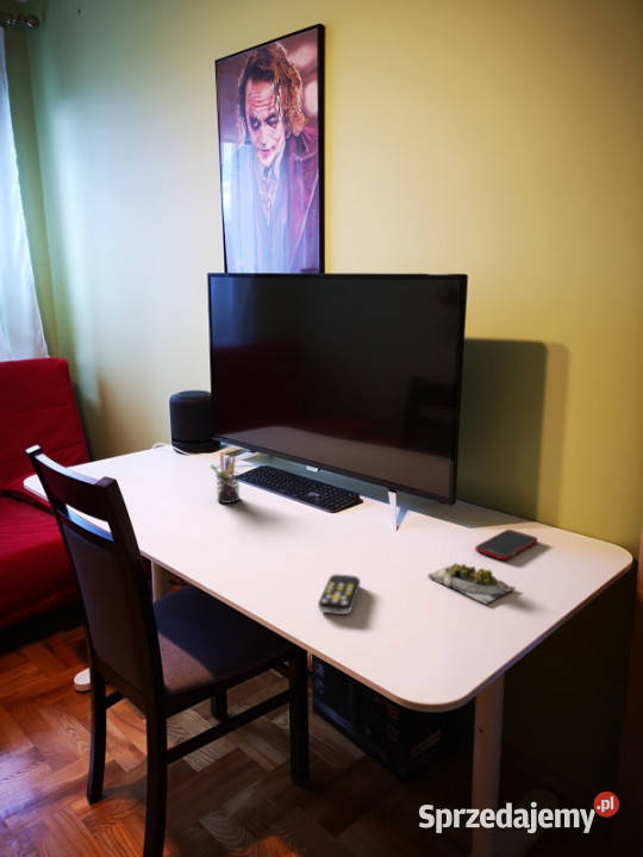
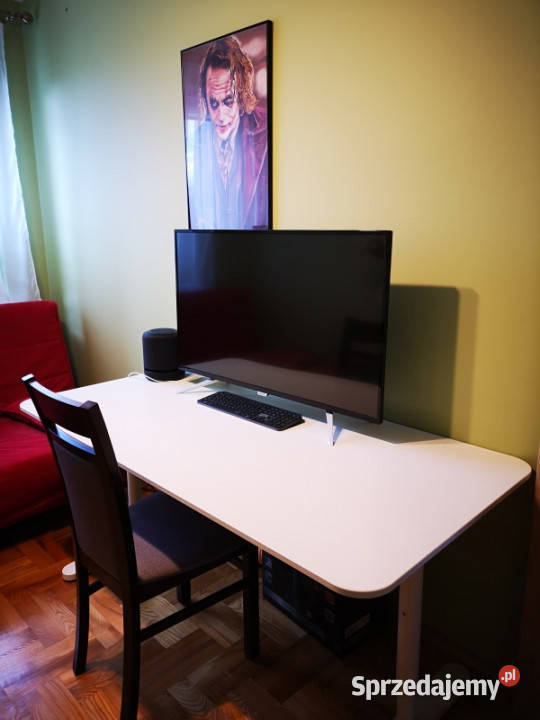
- pen holder (224, 477)
- remote control (339, 593)
- succulent plant (469, 574)
- cell phone (506, 544)
